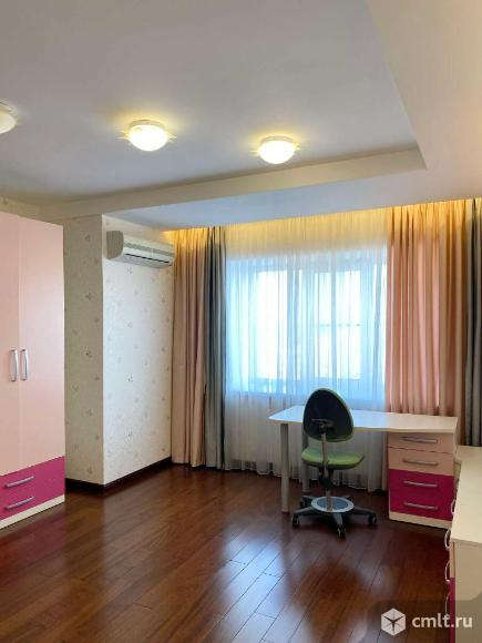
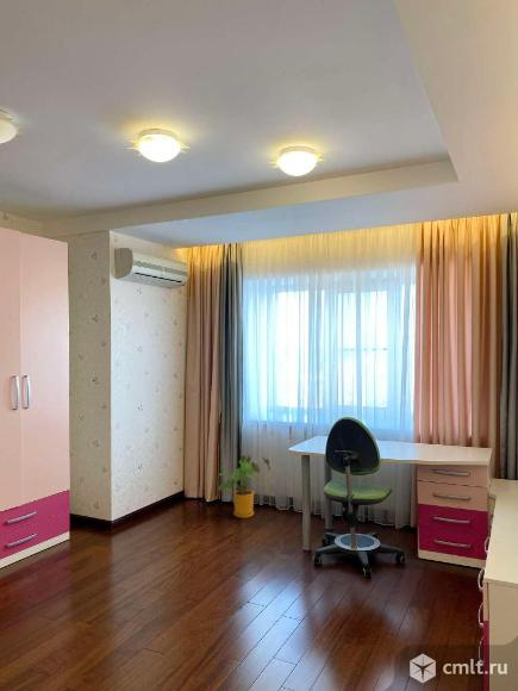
+ house plant (243, 486)
